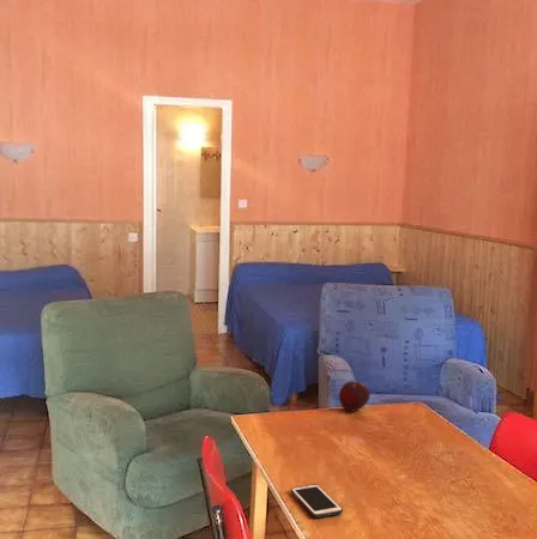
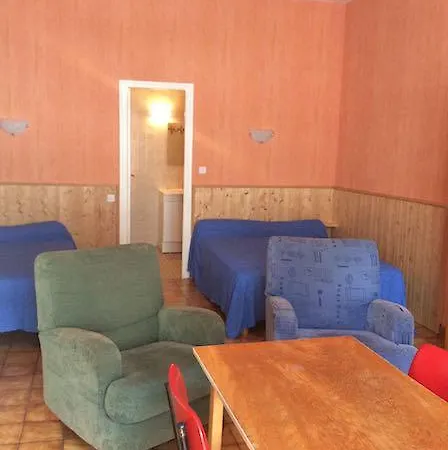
- cell phone (315, 499)
- fruit (354, 395)
